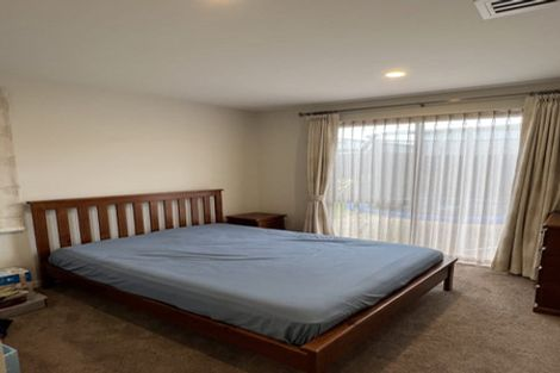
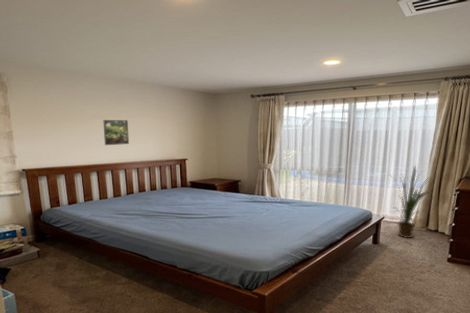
+ house plant (406, 201)
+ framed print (116, 132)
